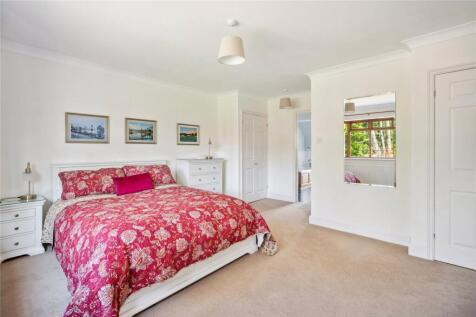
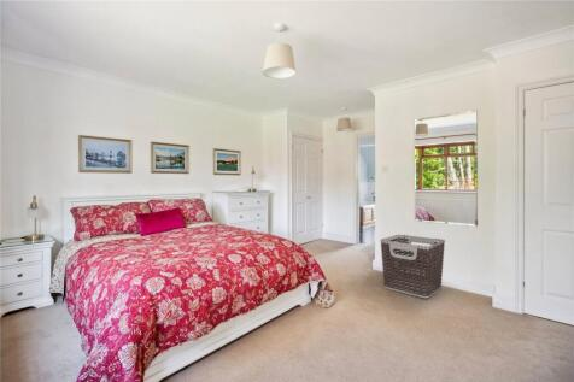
+ clothes hamper (412, 263)
